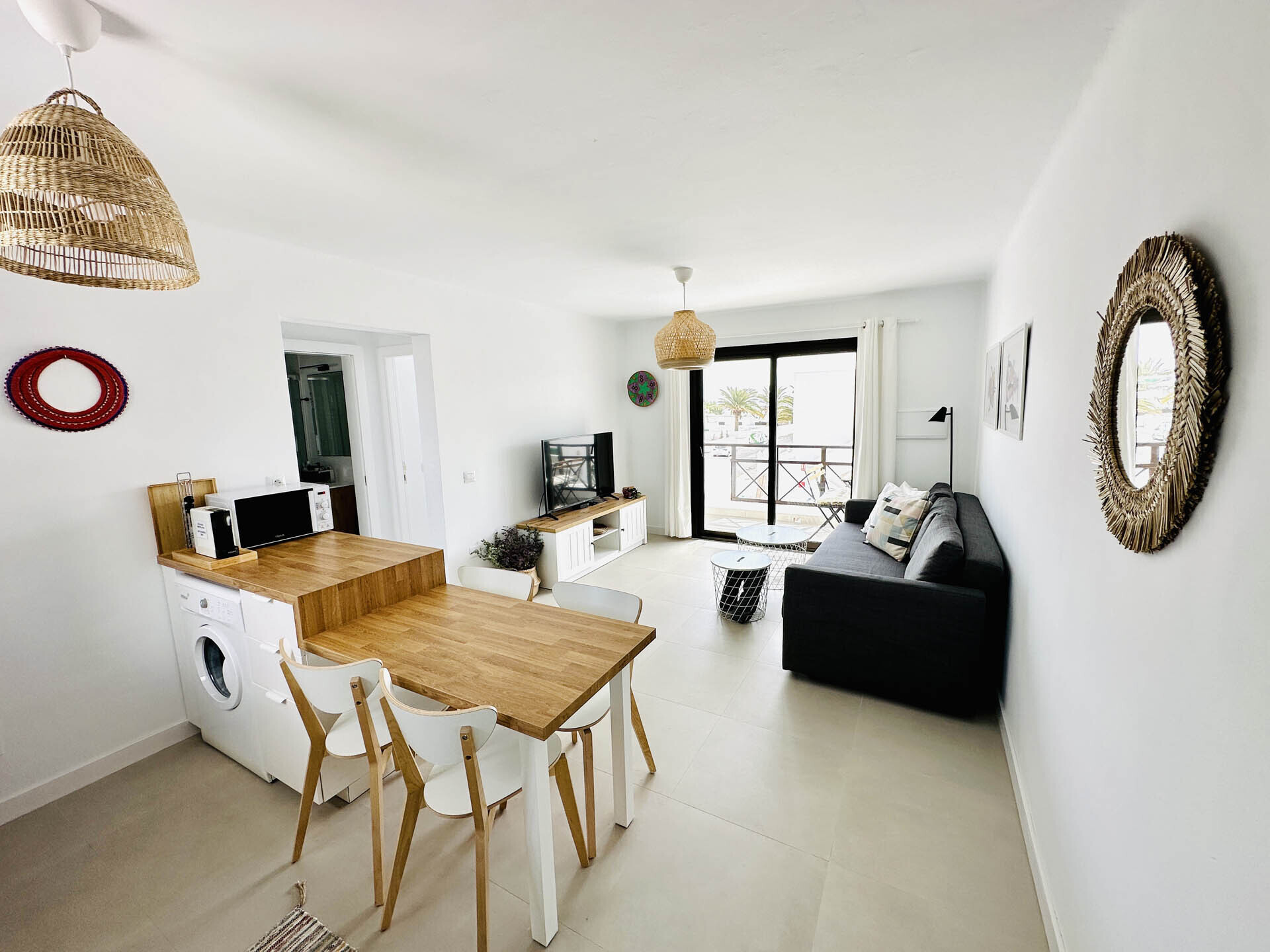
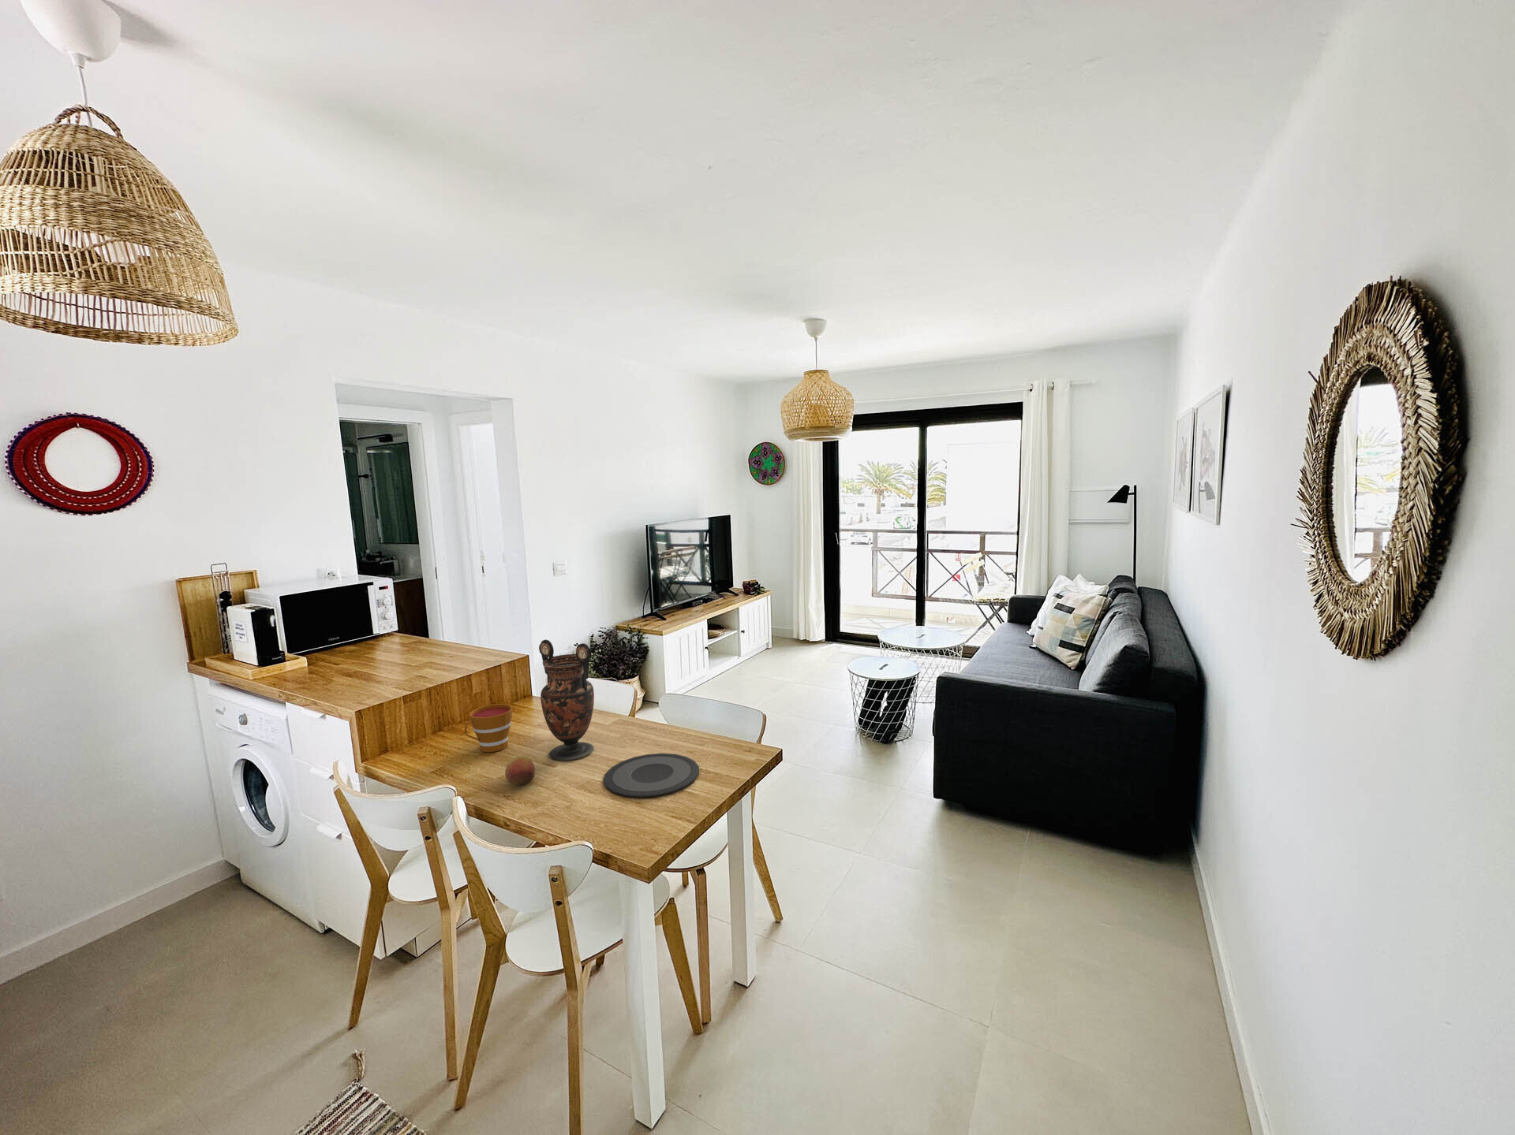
+ plate (651, 774)
+ apple (521, 771)
+ vase (568, 696)
+ cup (489, 730)
